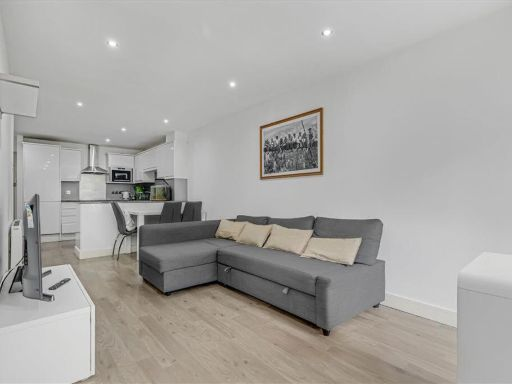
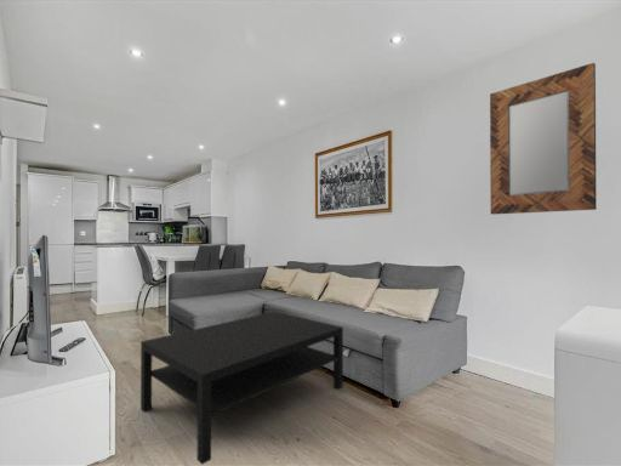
+ coffee table (249, 365)
+ home mirror (537, 146)
